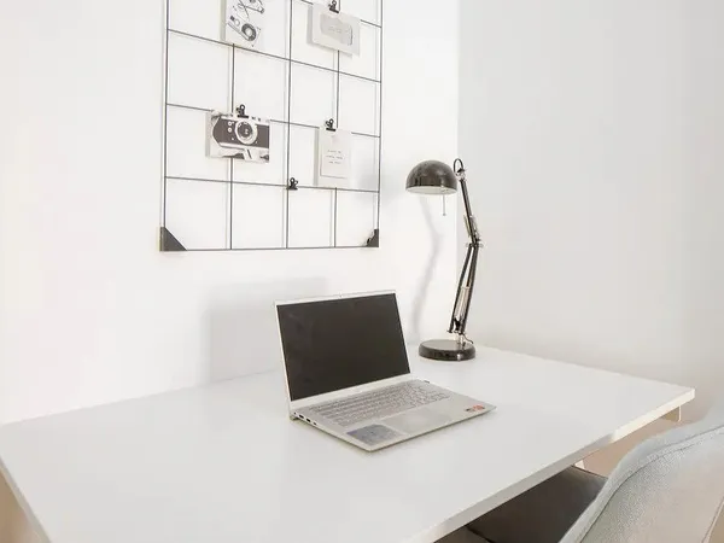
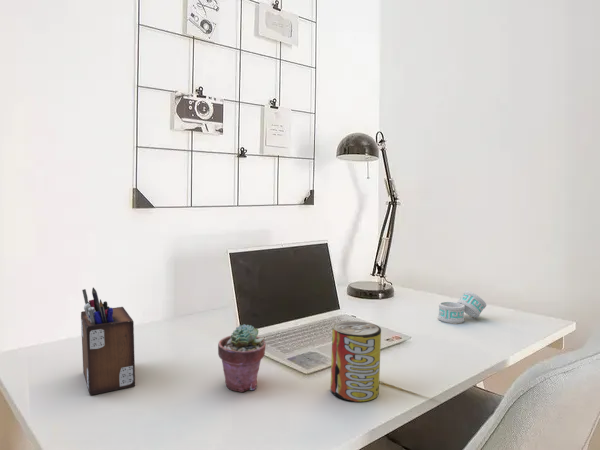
+ beverage can (355, 359)
+ napkin ring (462, 305)
+ desk organizer (107, 335)
+ potted succulent (242, 354)
